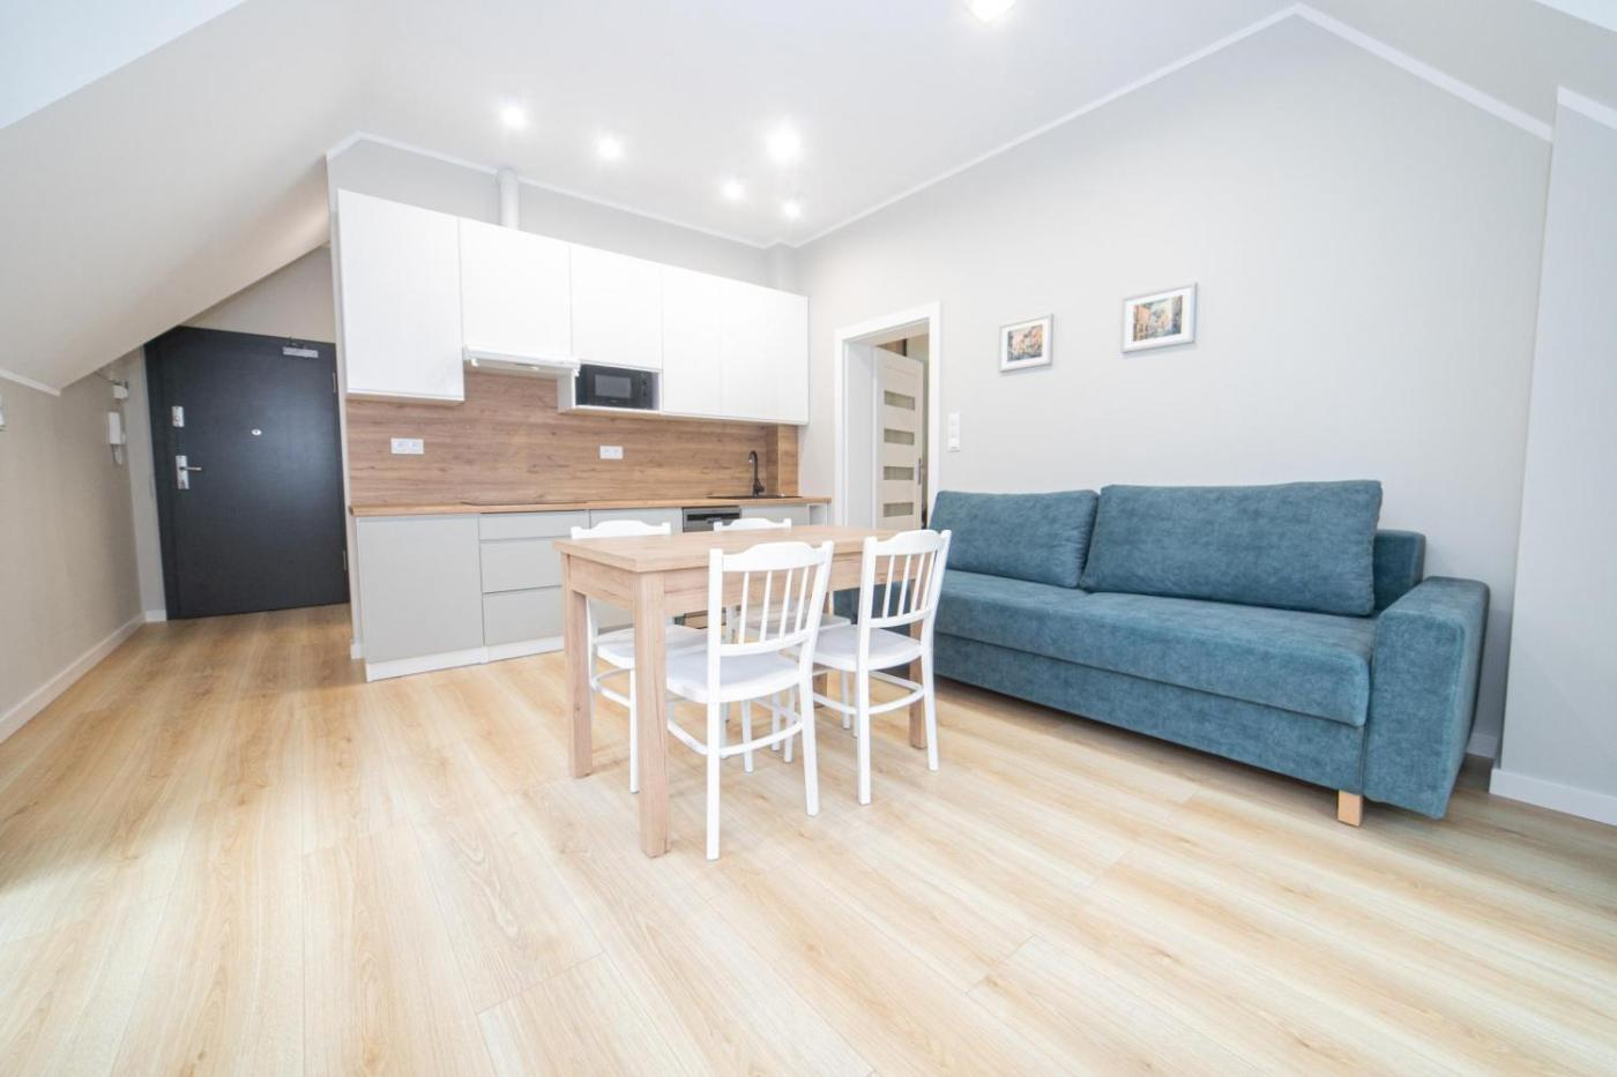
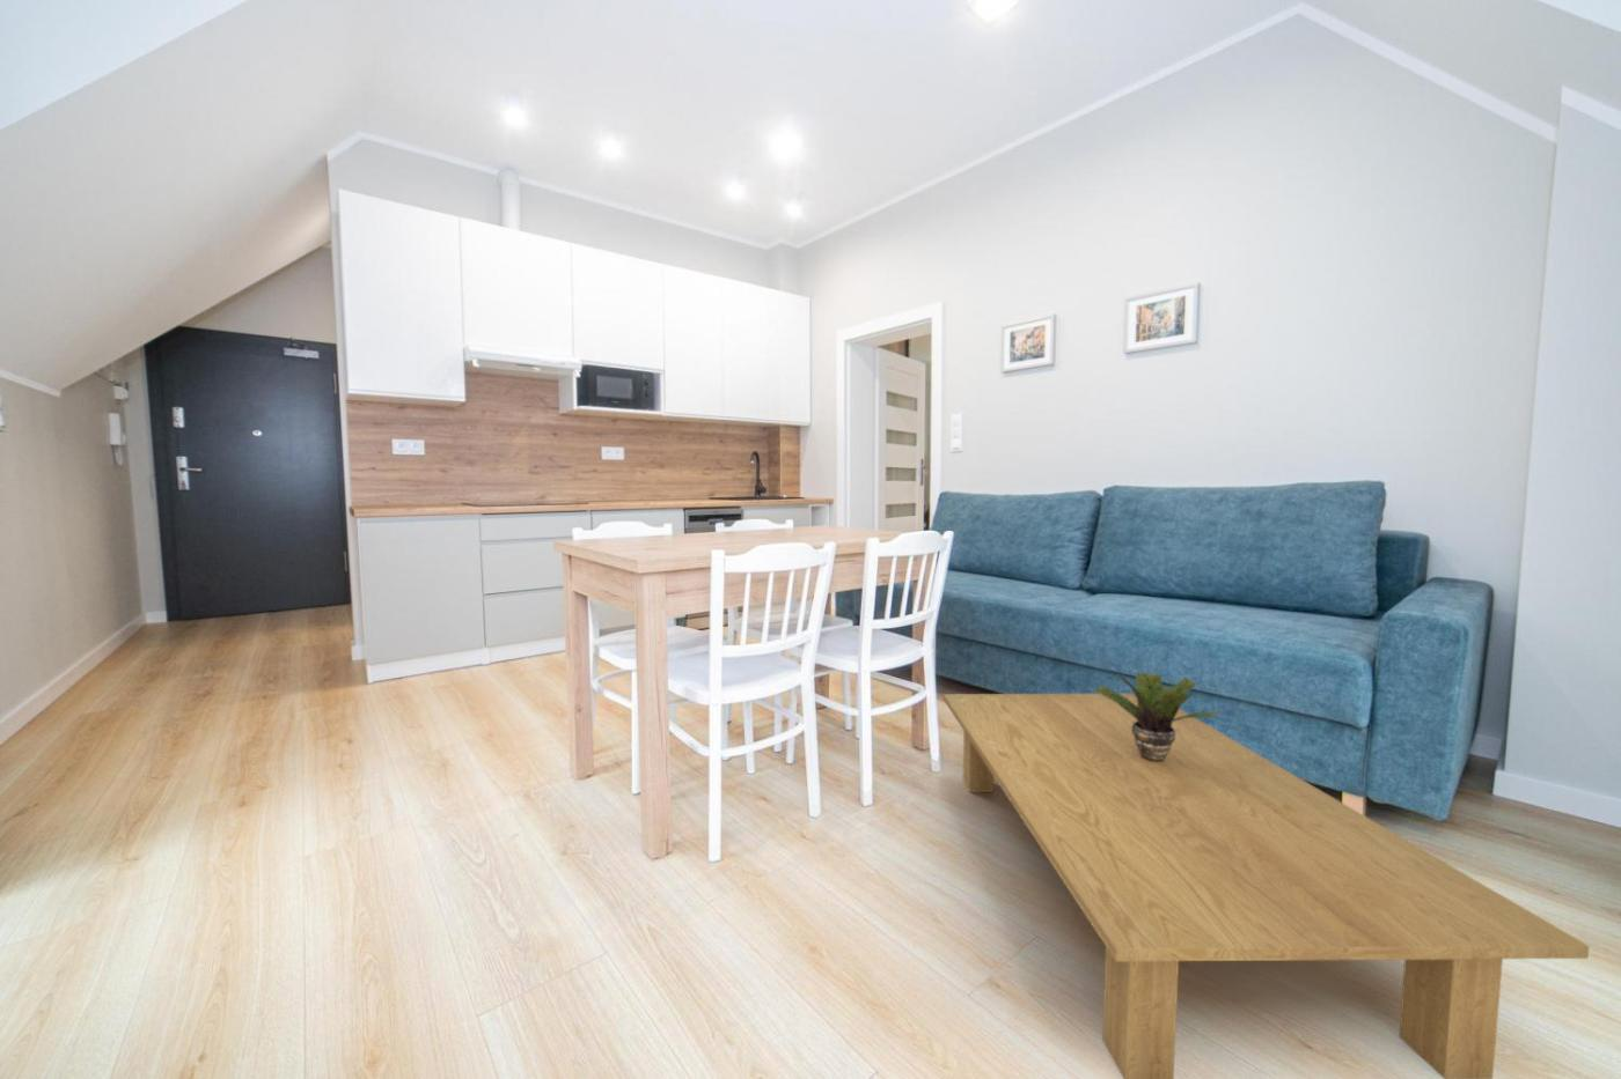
+ coffee table (1139, 826)
+ potted plant (1156, 715)
